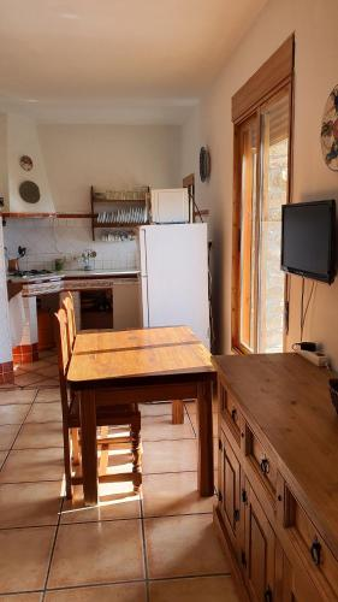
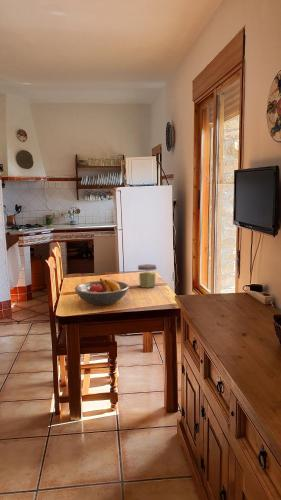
+ fruit bowl (102, 292)
+ jar (147, 276)
